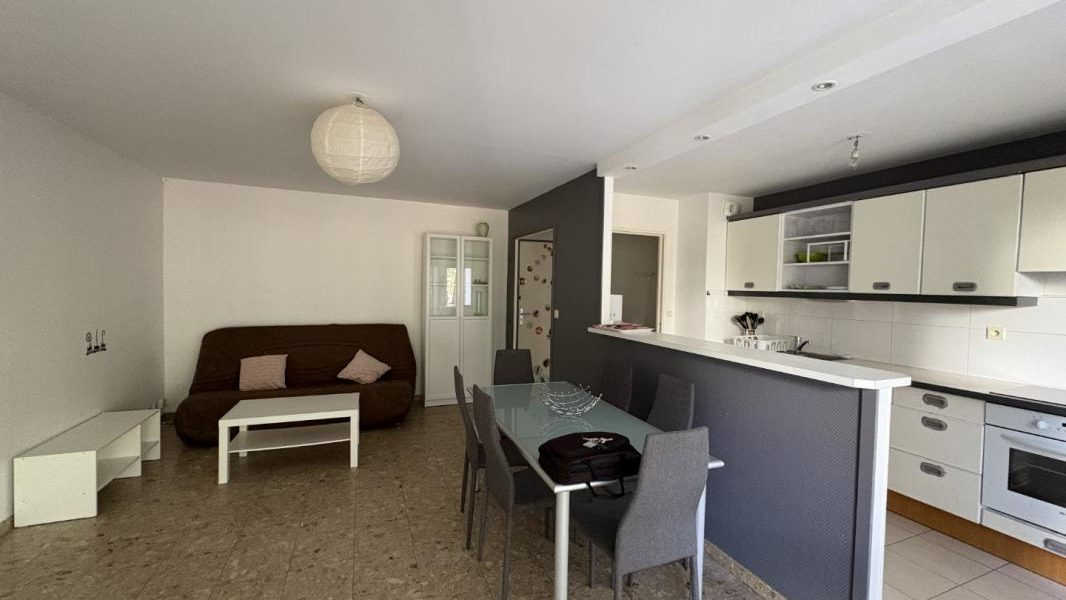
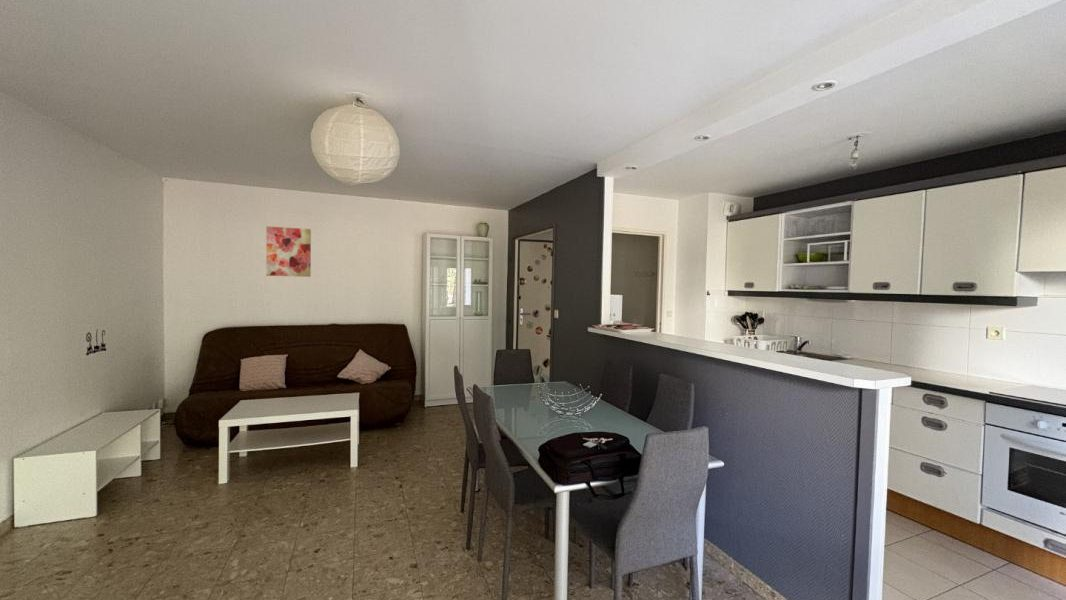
+ wall art (288, 252)
